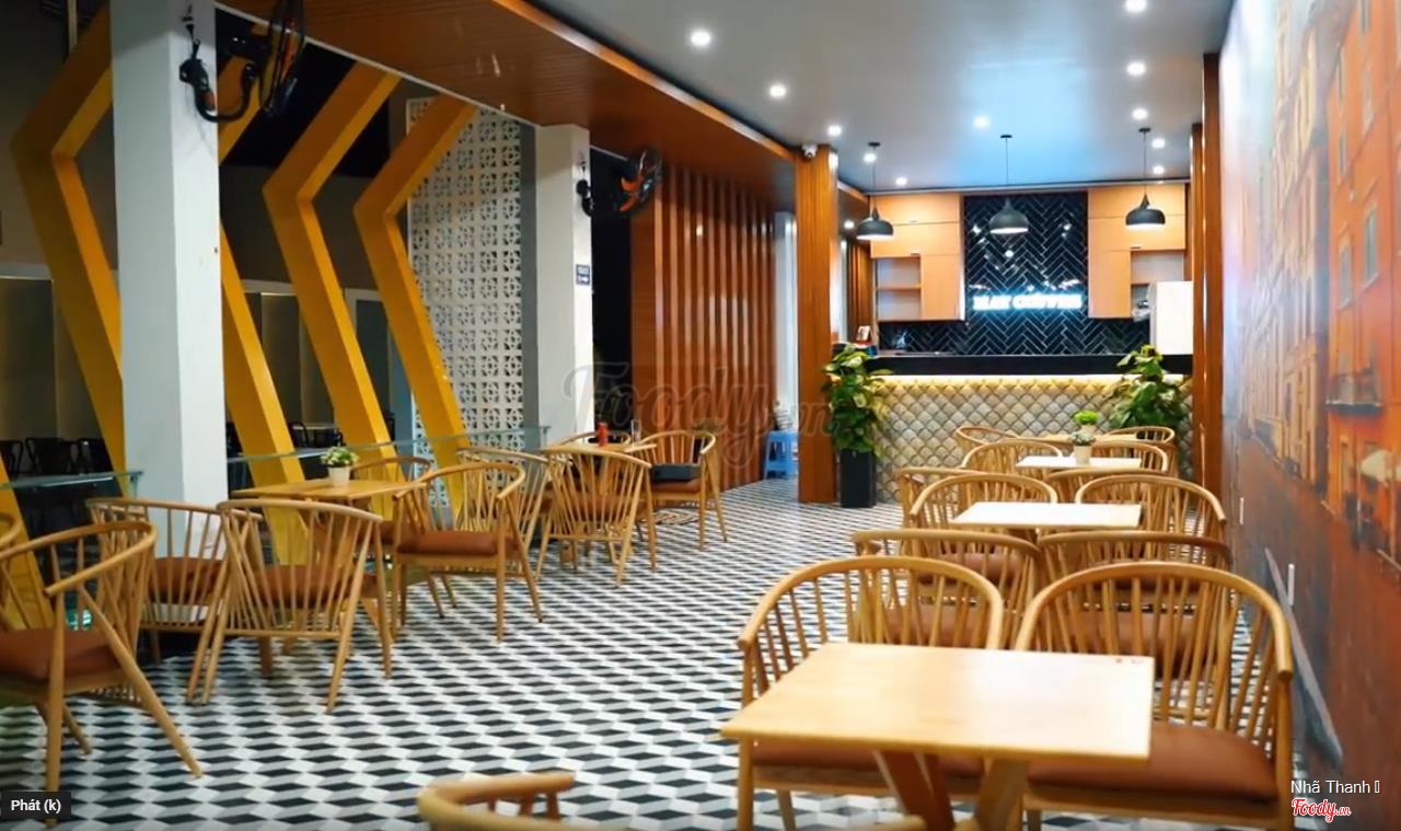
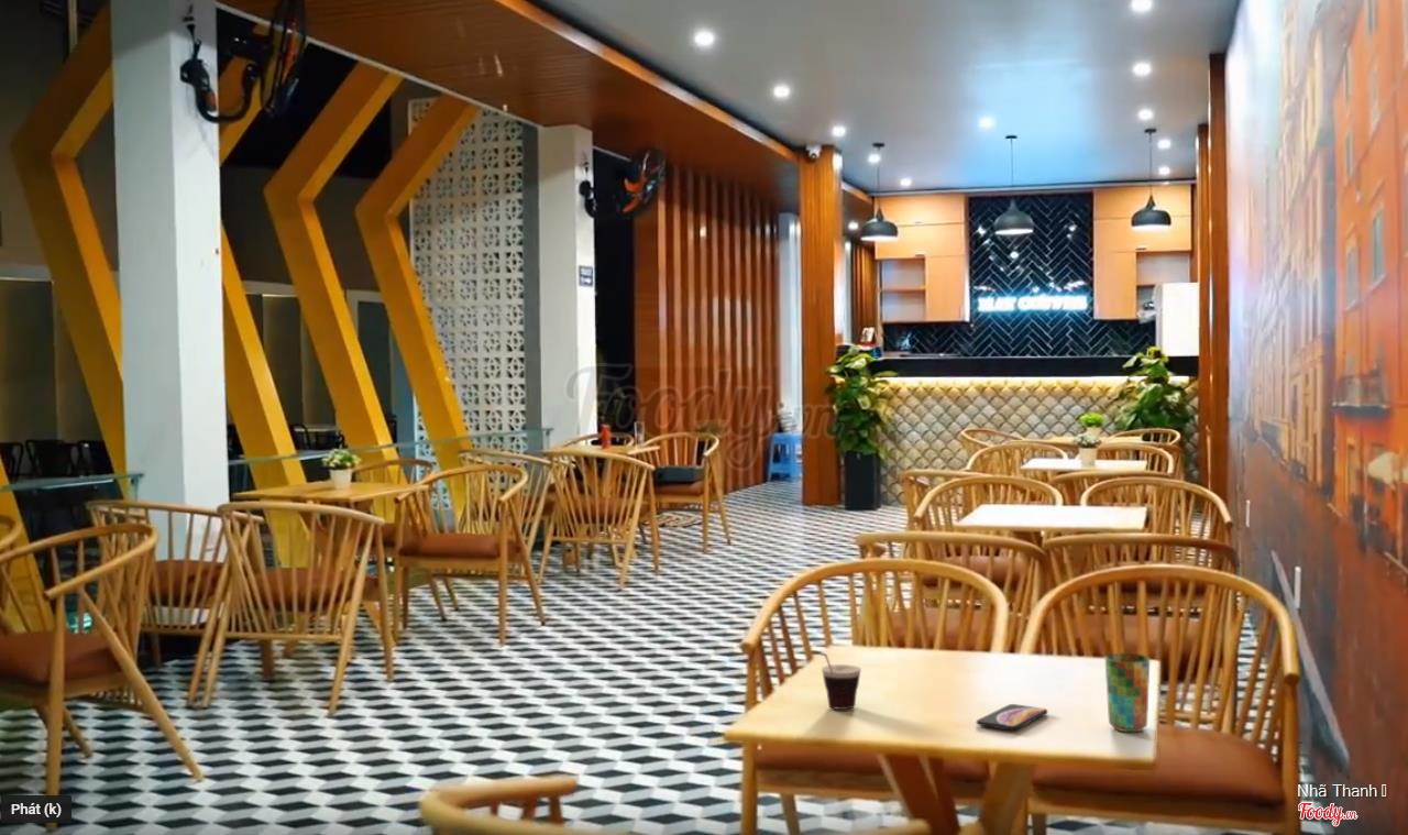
+ cup (1128, 692)
+ cup (832, 677)
+ smartphone (1012, 716)
